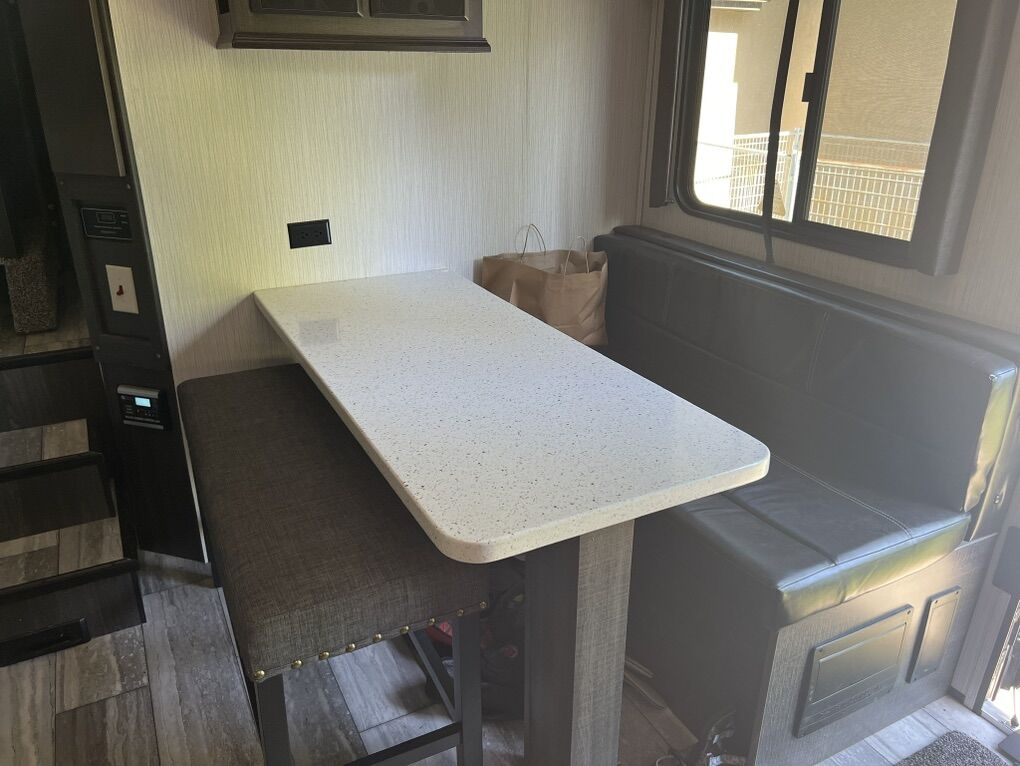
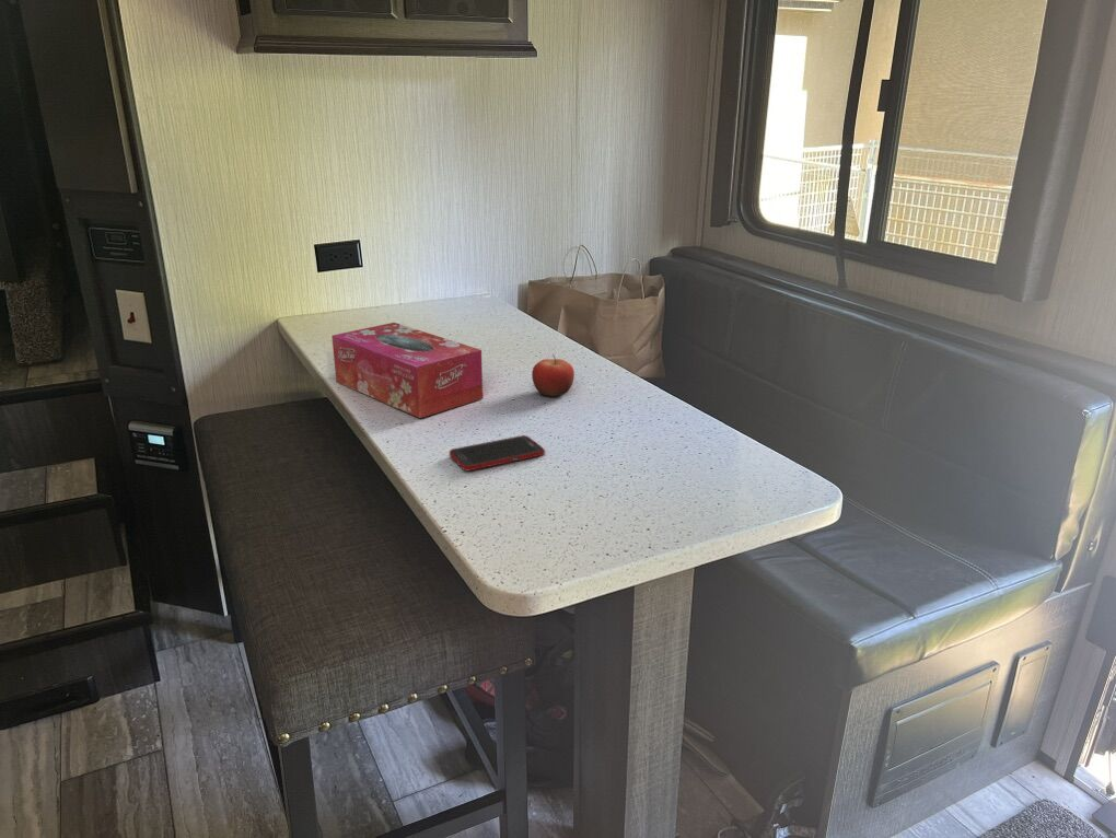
+ fruit (553, 374)
+ cell phone (497, 452)
+ tissue box (406, 366)
